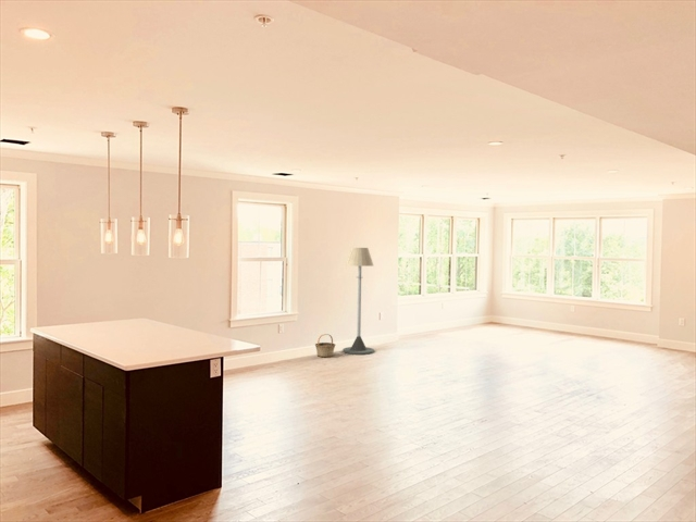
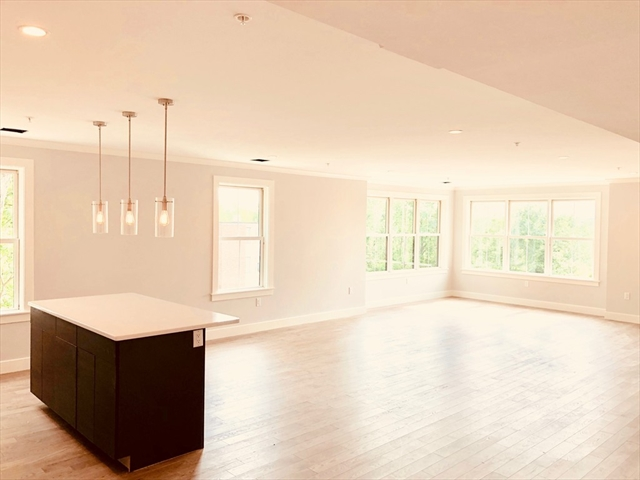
- basket (325, 345)
- floor lamp (359, 299)
